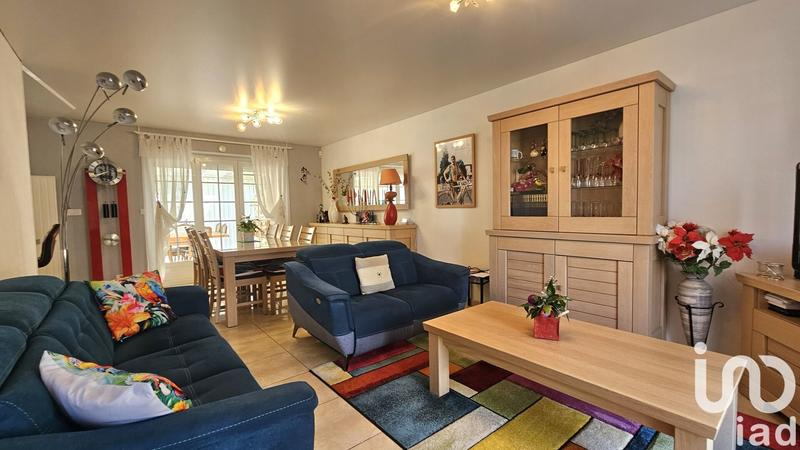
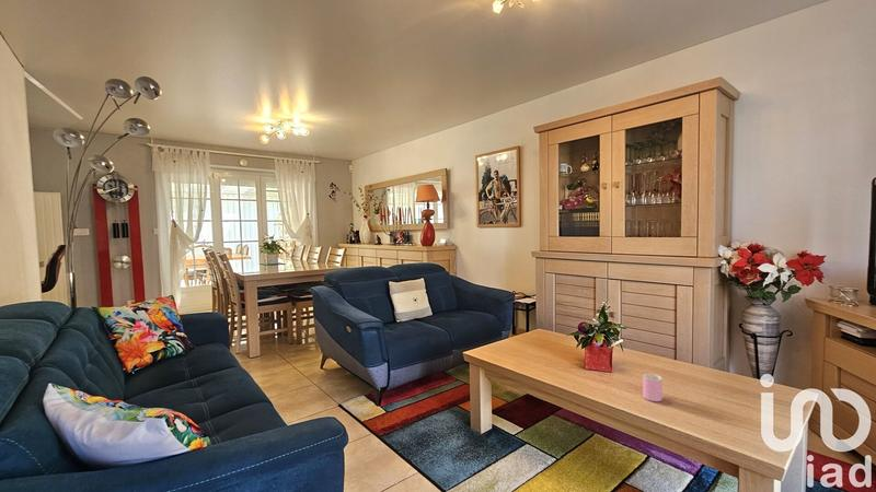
+ cup (654, 386)
